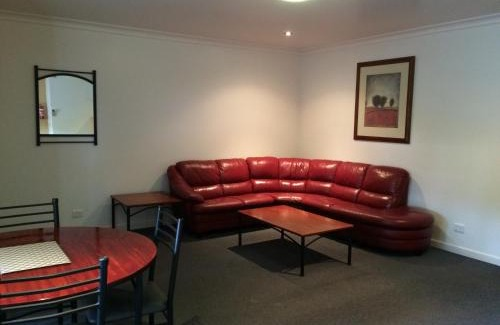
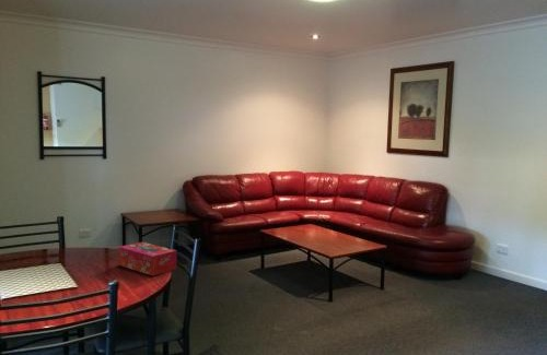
+ tissue box (147, 258)
